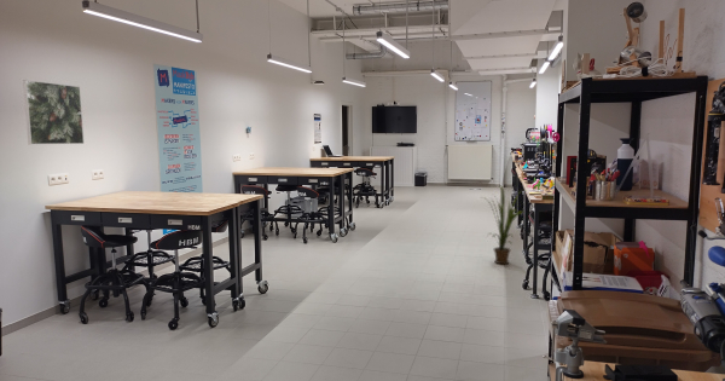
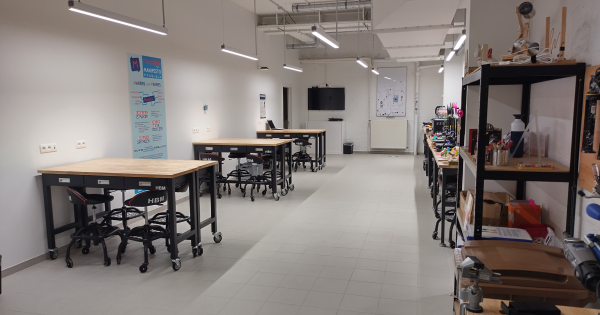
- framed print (54, 114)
- house plant (500, 224)
